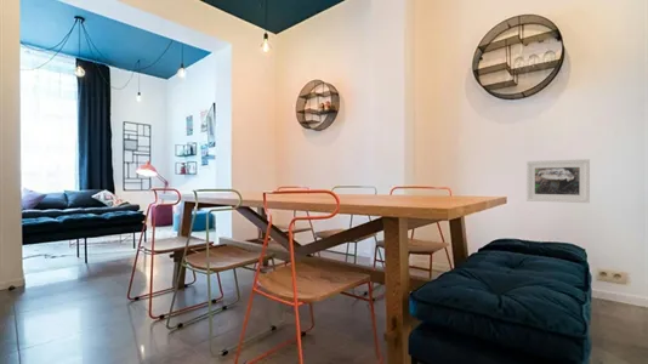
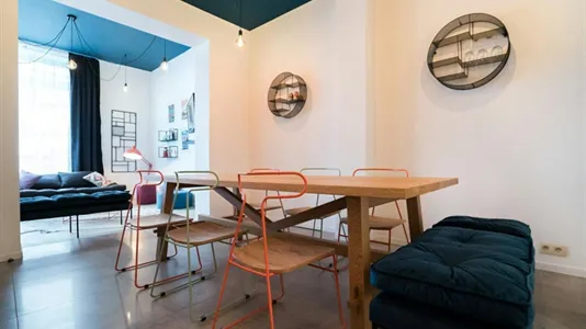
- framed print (556, 181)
